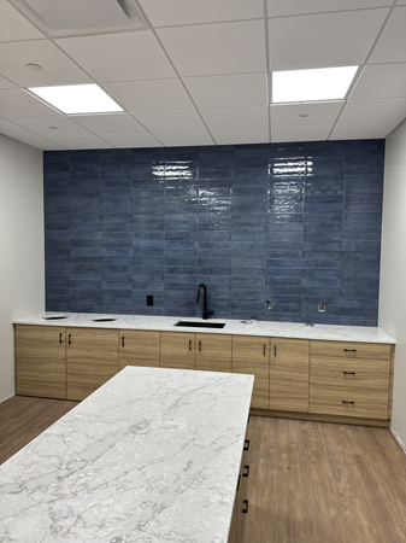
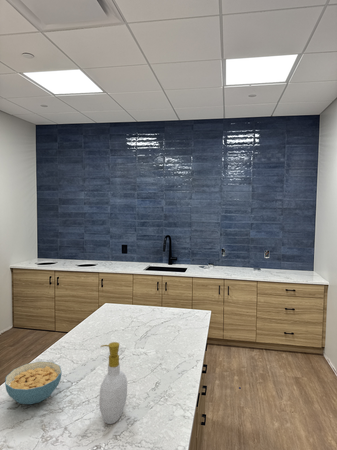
+ soap bottle (112, 380)
+ cereal bowl (34, 386)
